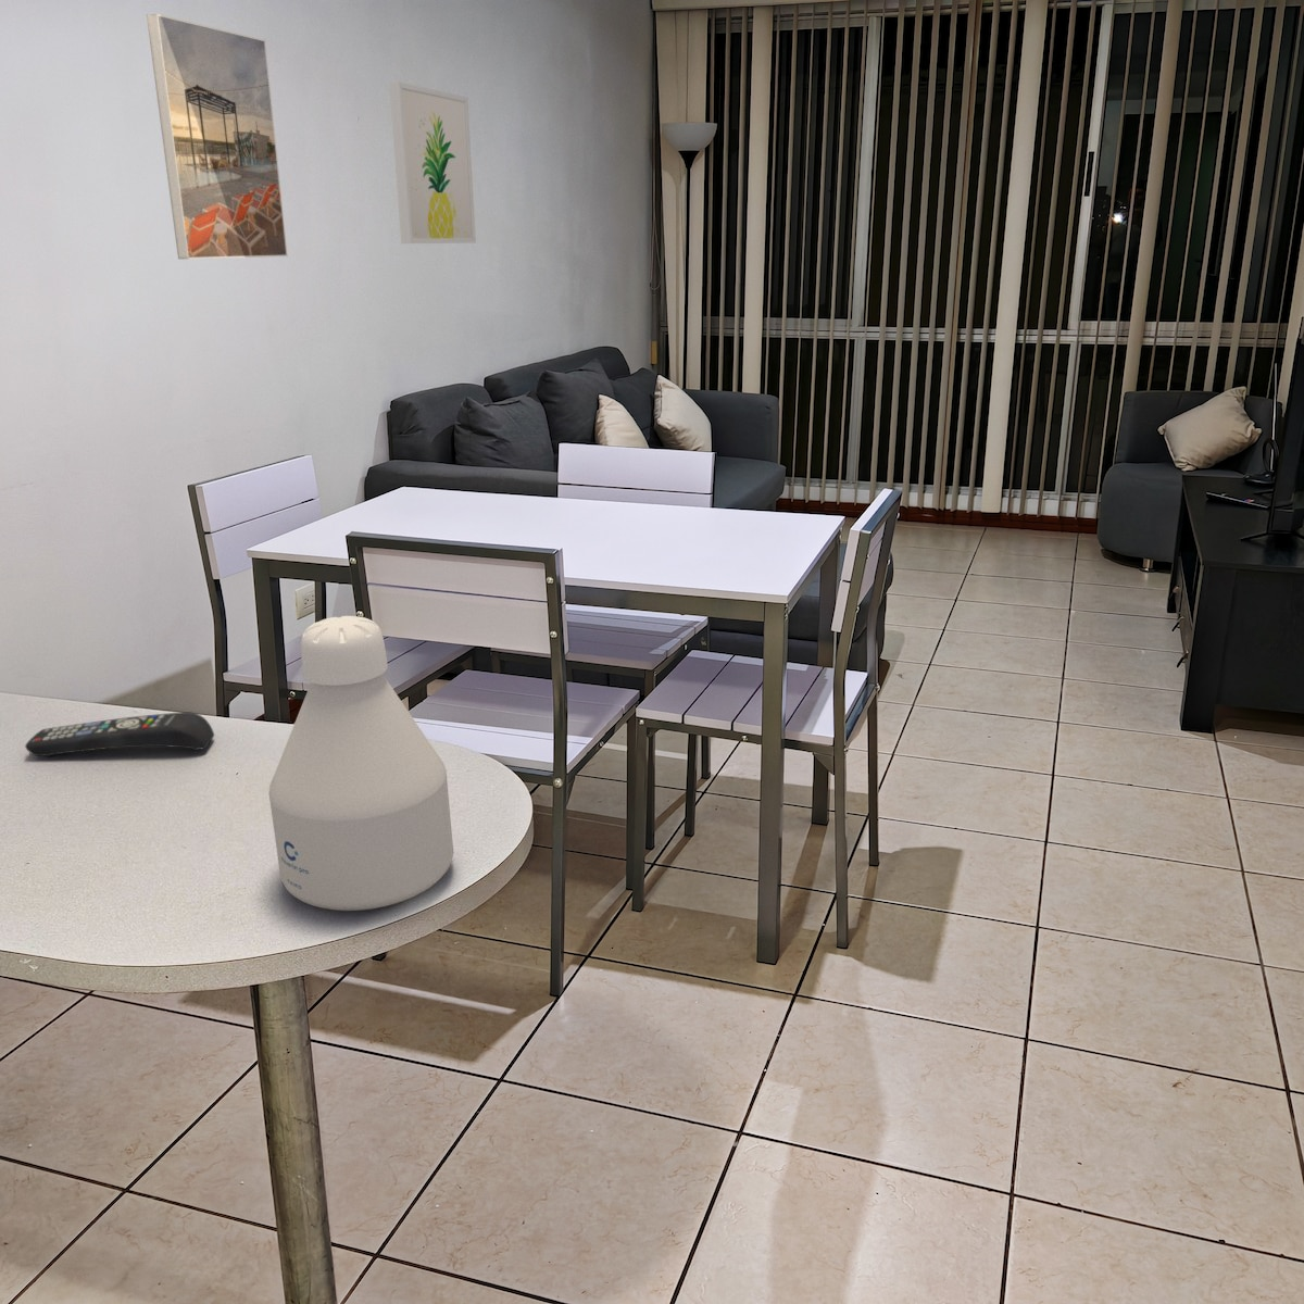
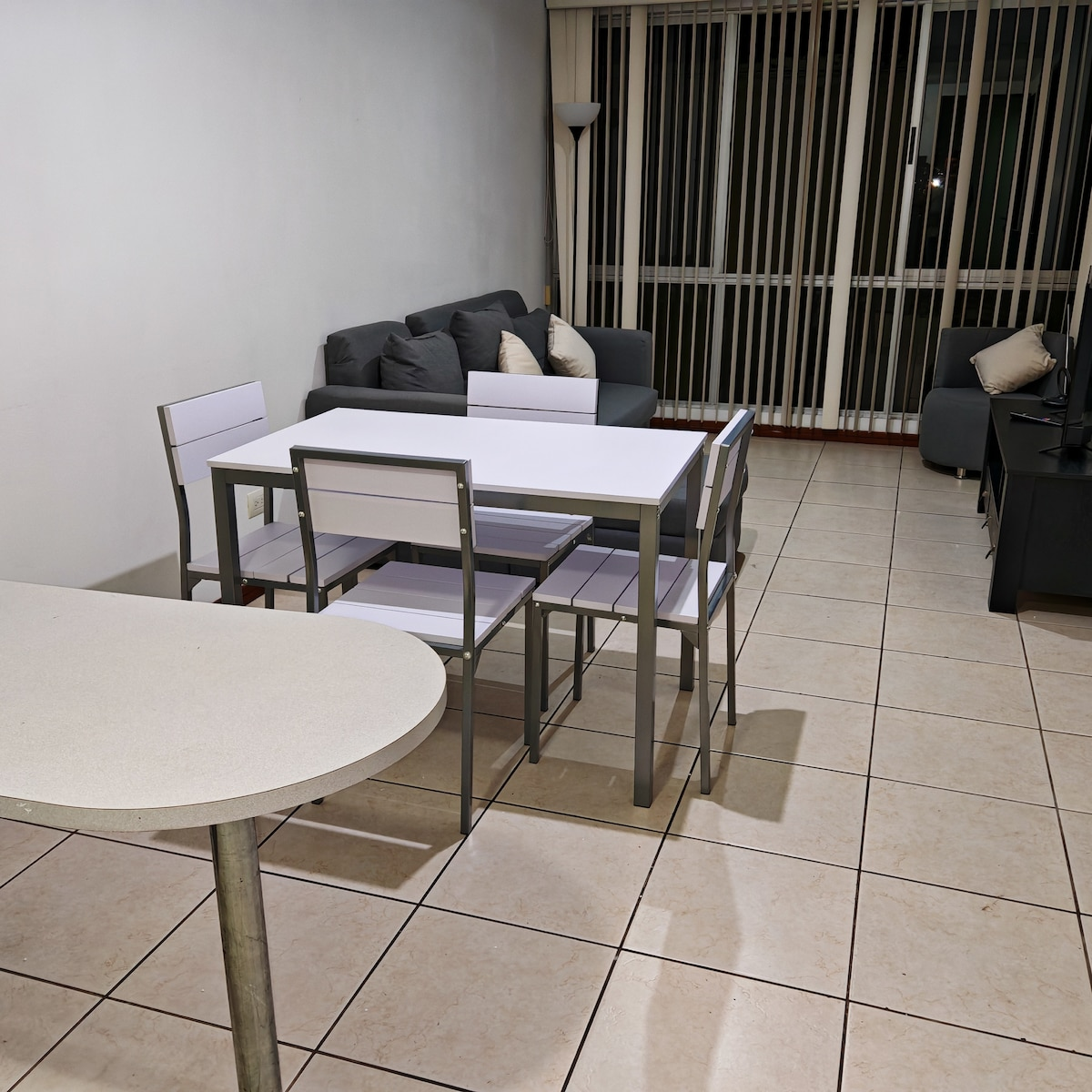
- bottle (356, 752)
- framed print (223, 146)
- remote control (121, 734)
- wall art (435, 167)
